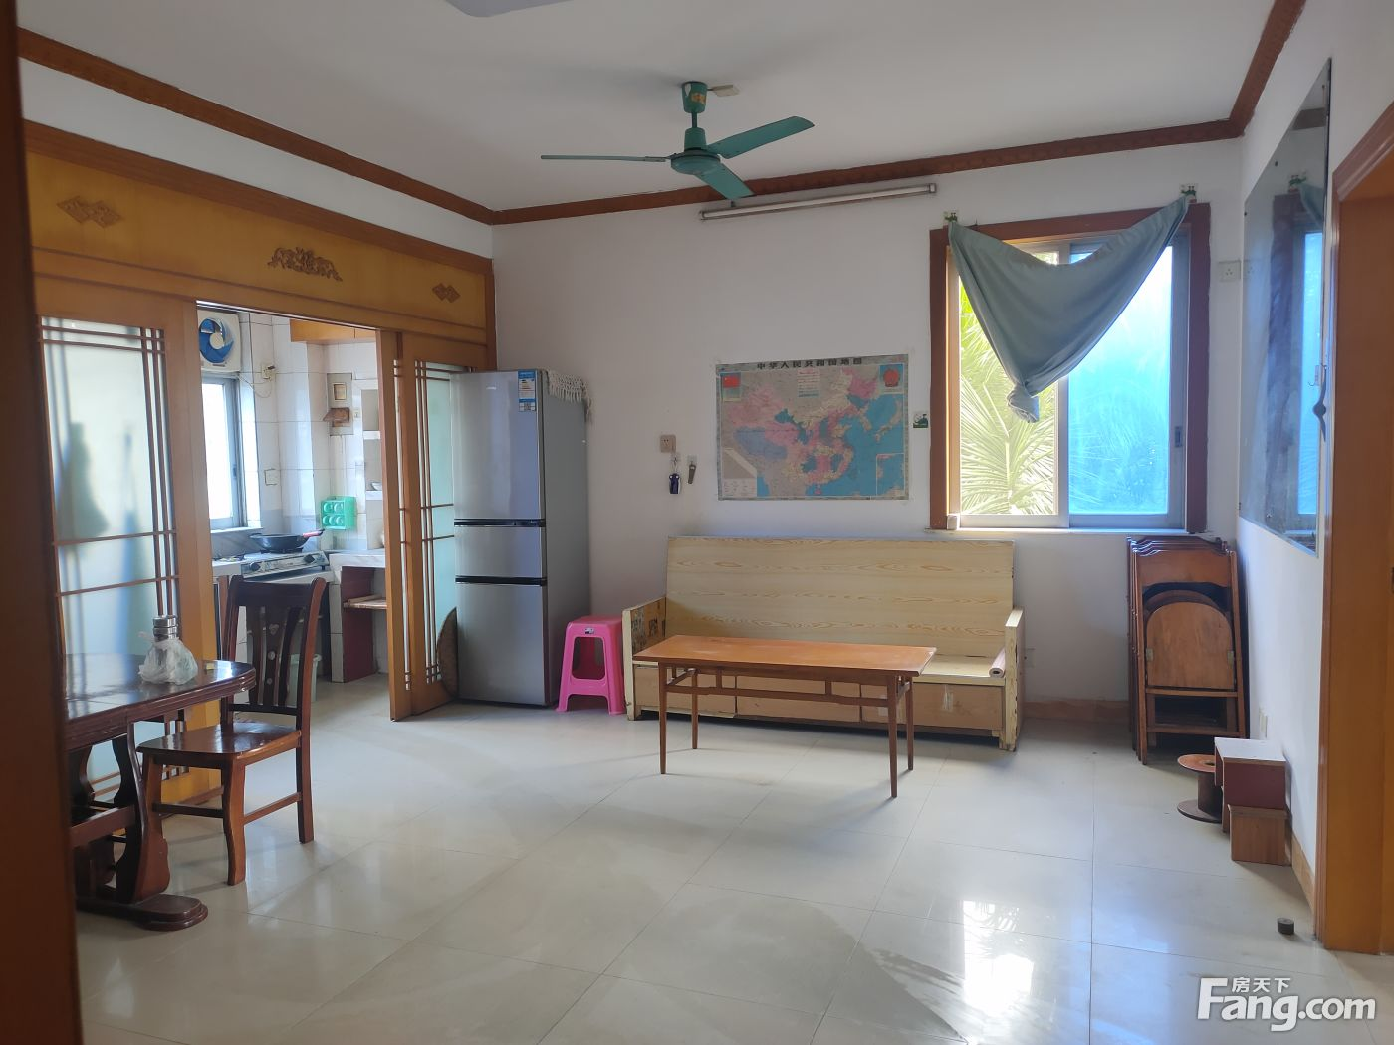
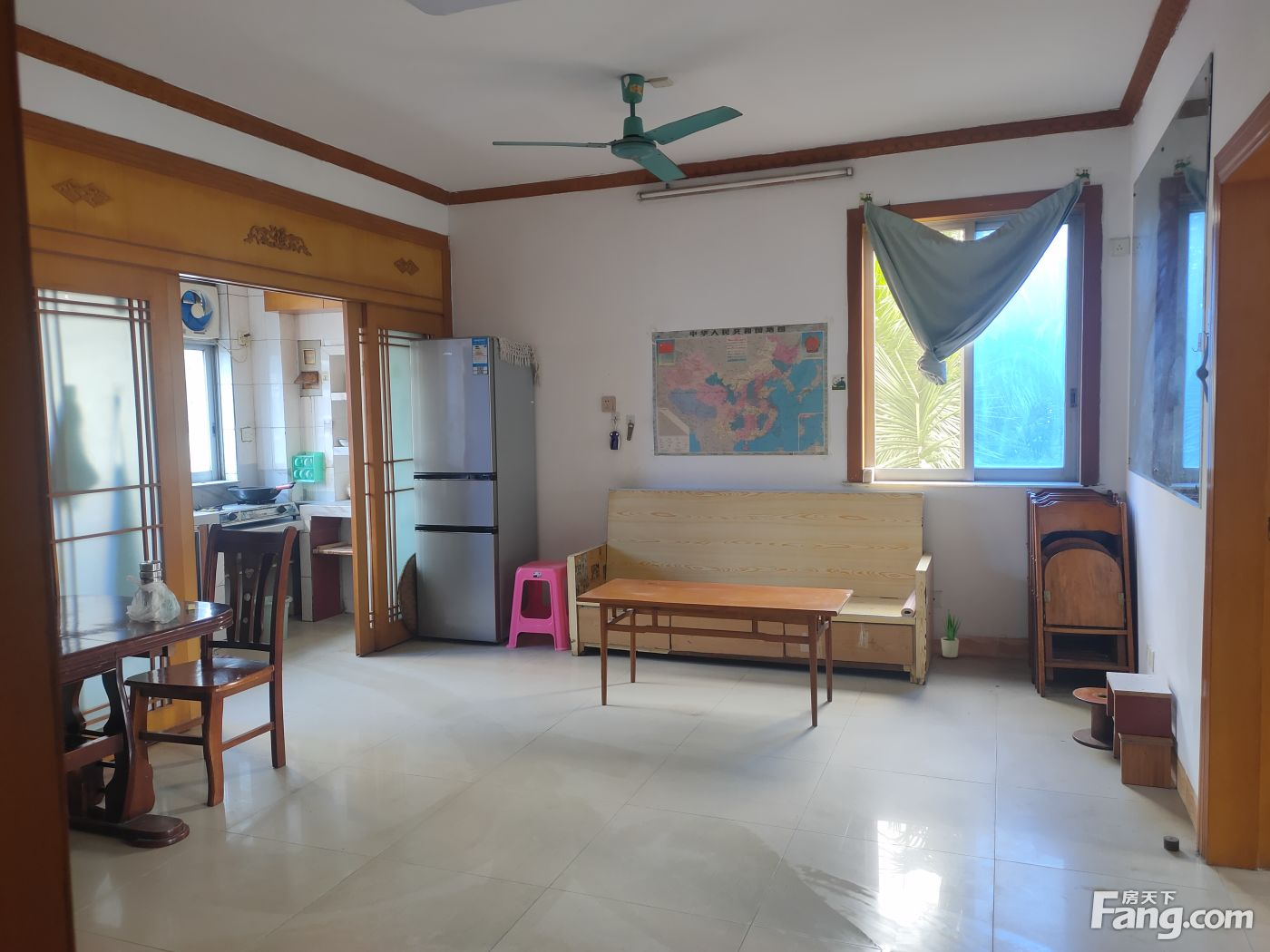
+ potted plant (952, 632)
